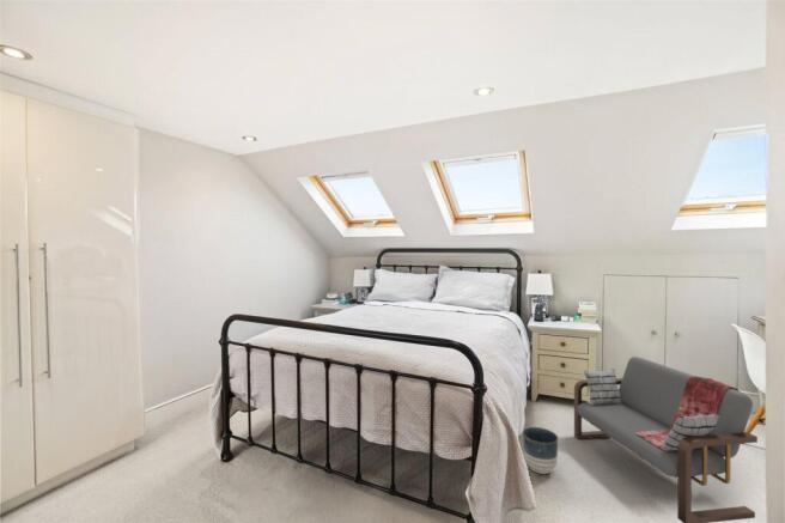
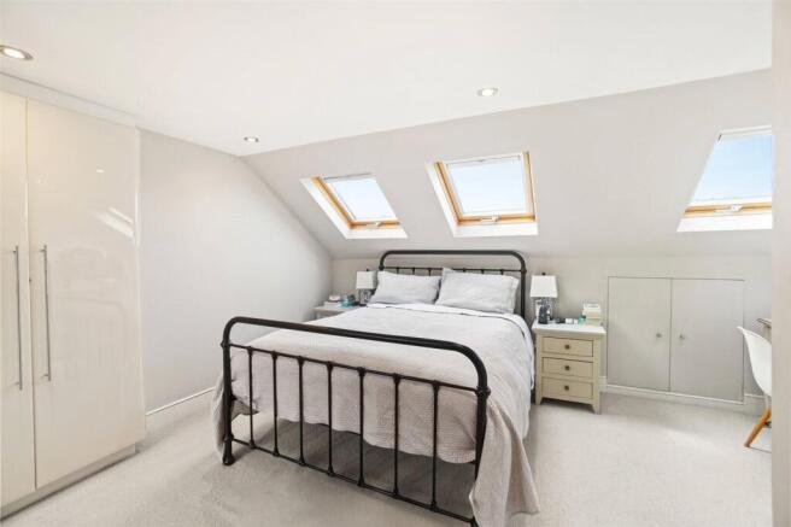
- planter (540, 452)
- lounge chair (651, 419)
